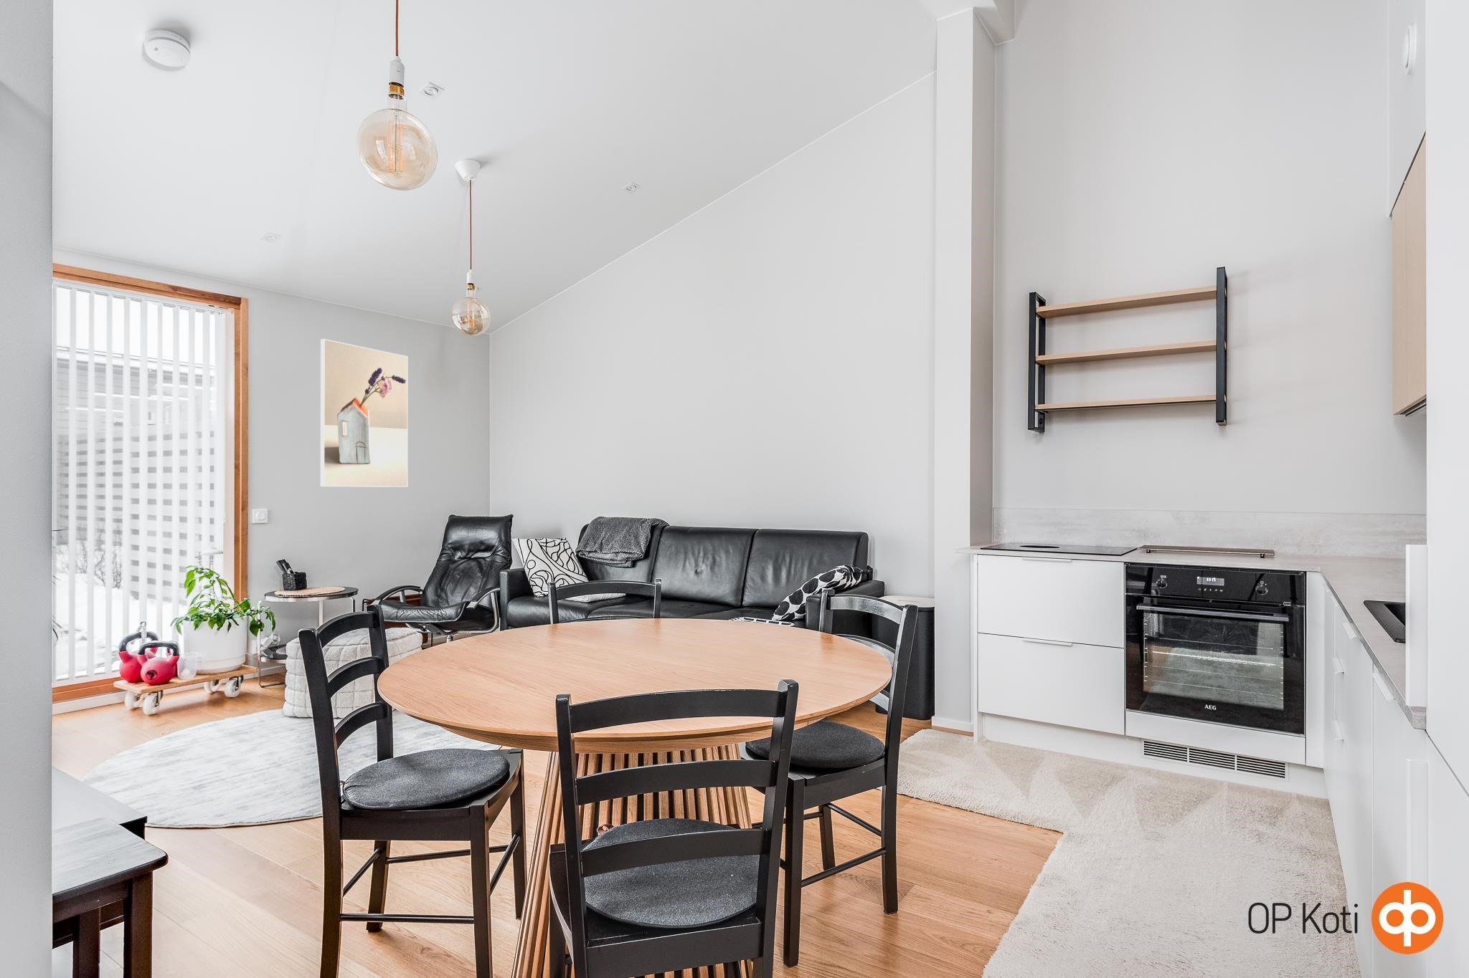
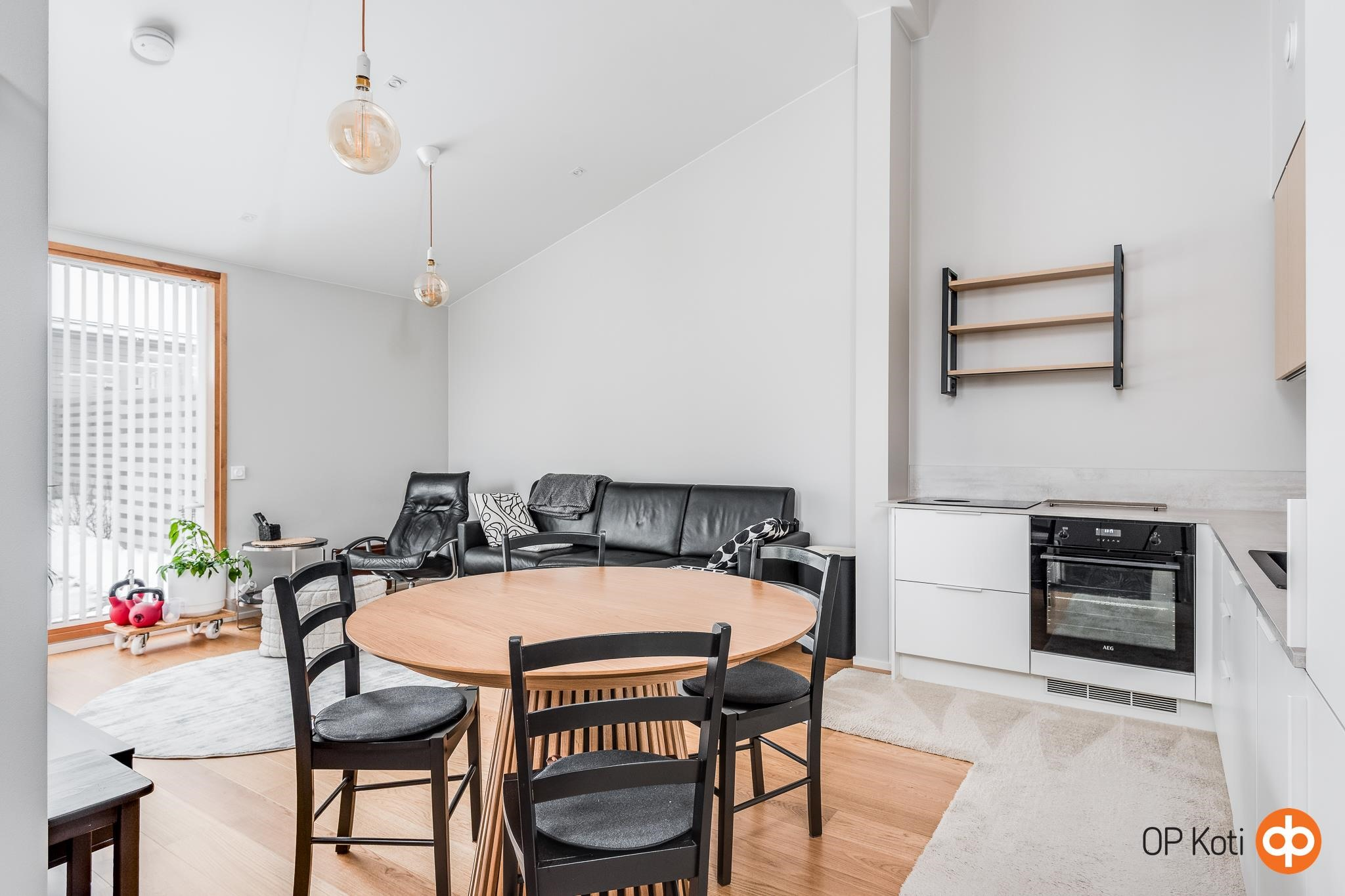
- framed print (367, 417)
